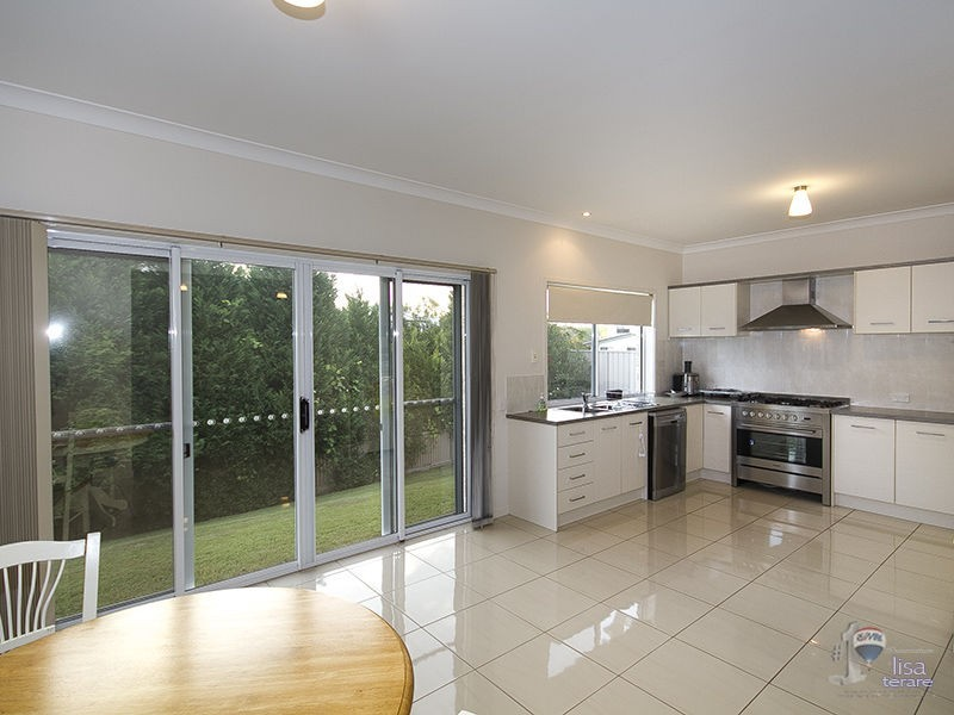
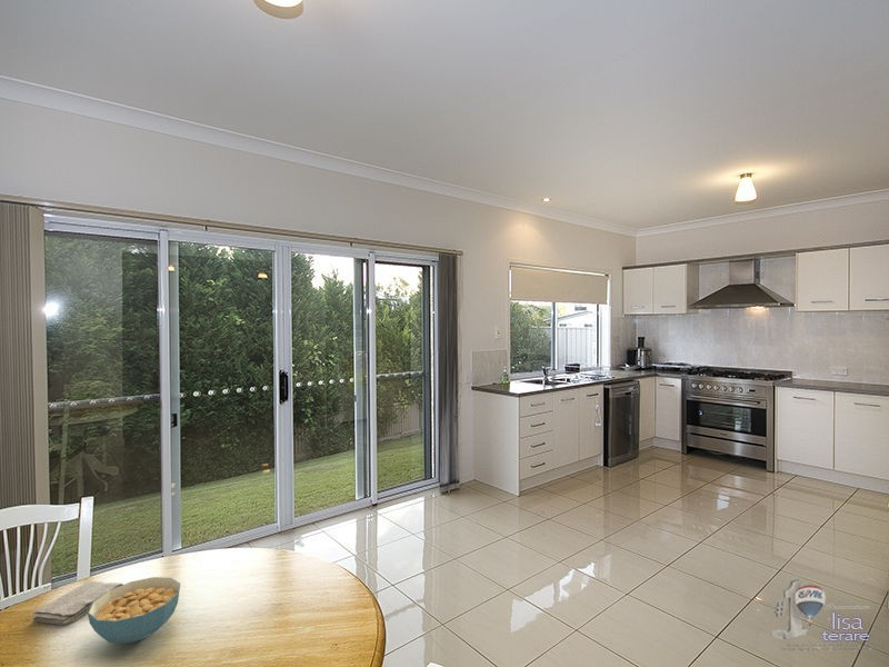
+ cereal bowl (137, 616)
+ washcloth (79, 599)
